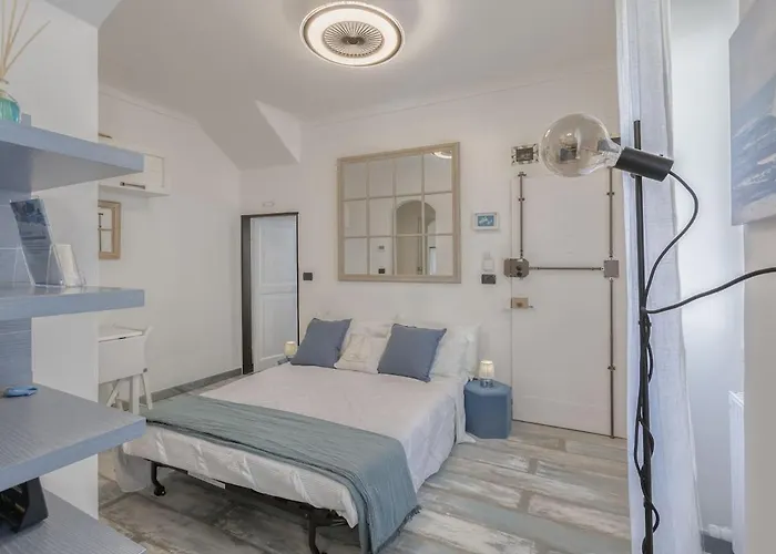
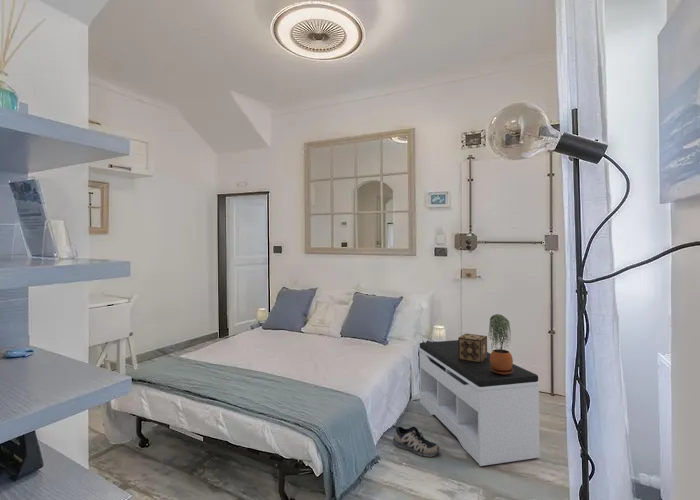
+ bench (470, 390)
+ decorative box (472, 347)
+ shoe (414, 439)
+ potted plant (497, 343)
